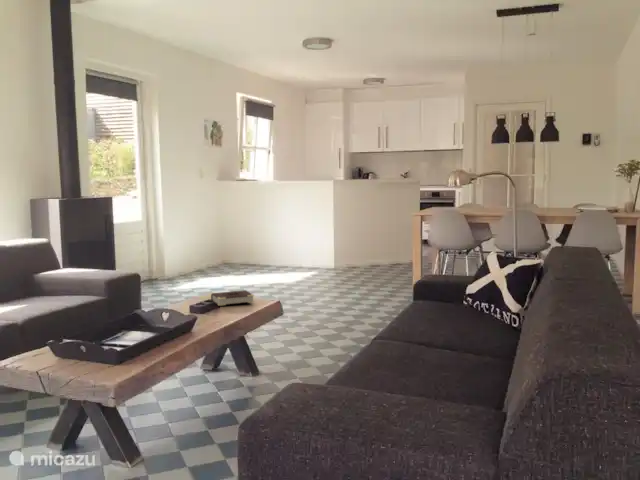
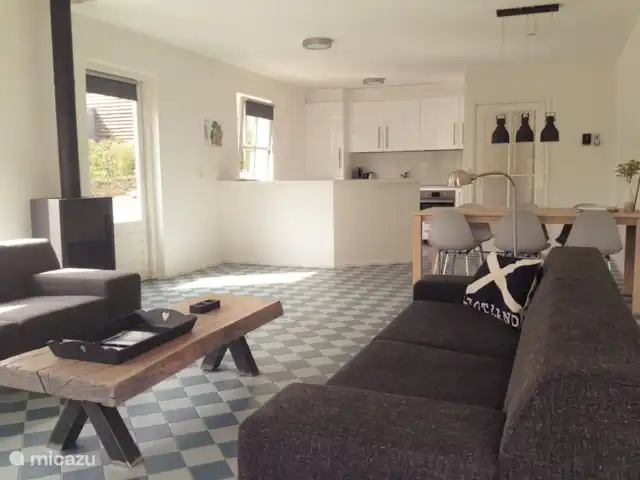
- book (232, 297)
